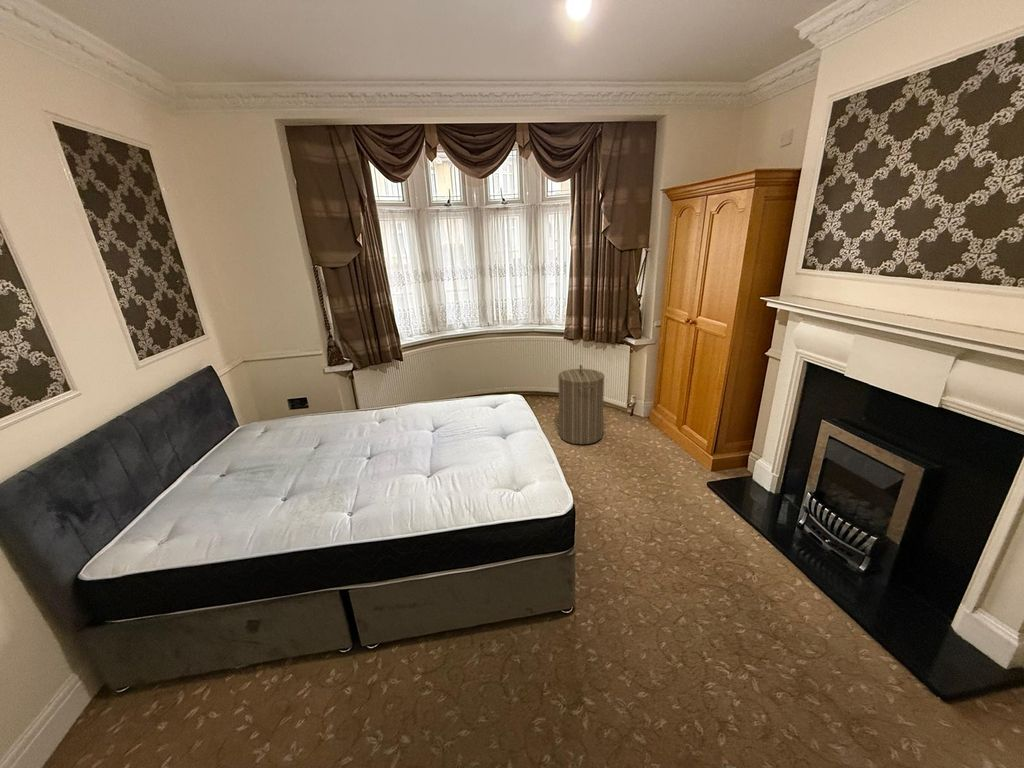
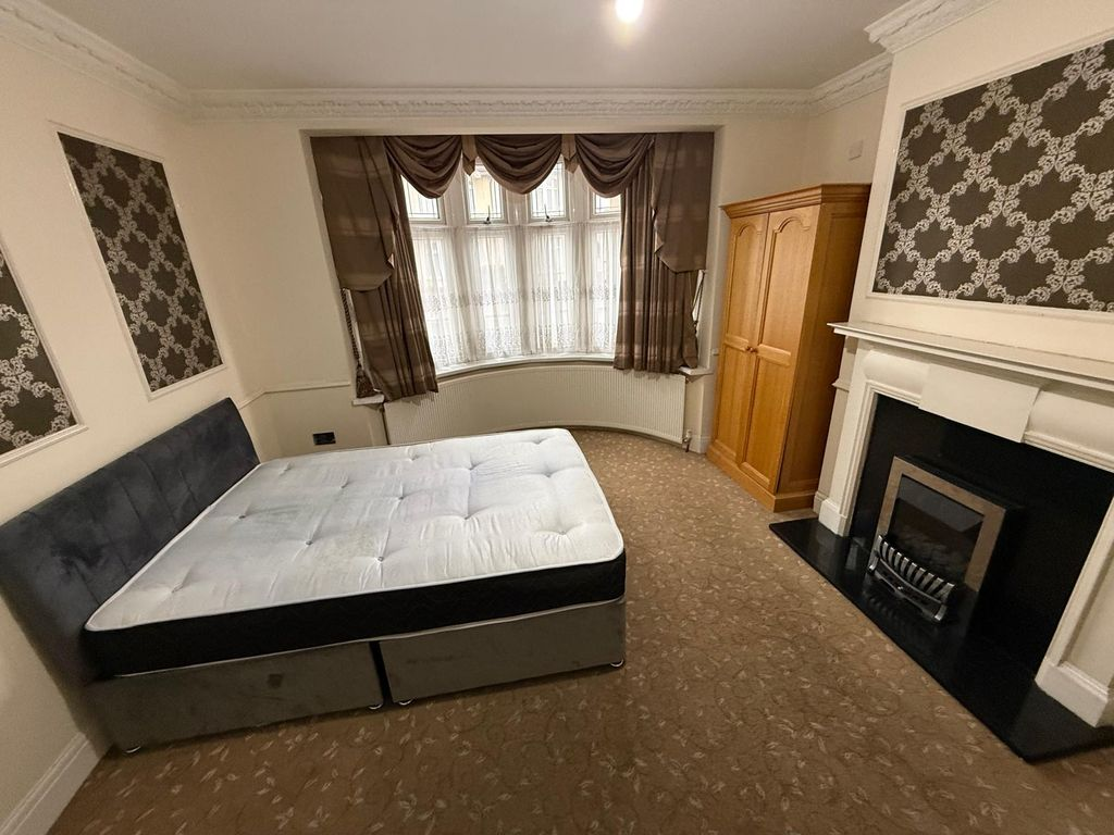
- laundry hamper (580, 400)
